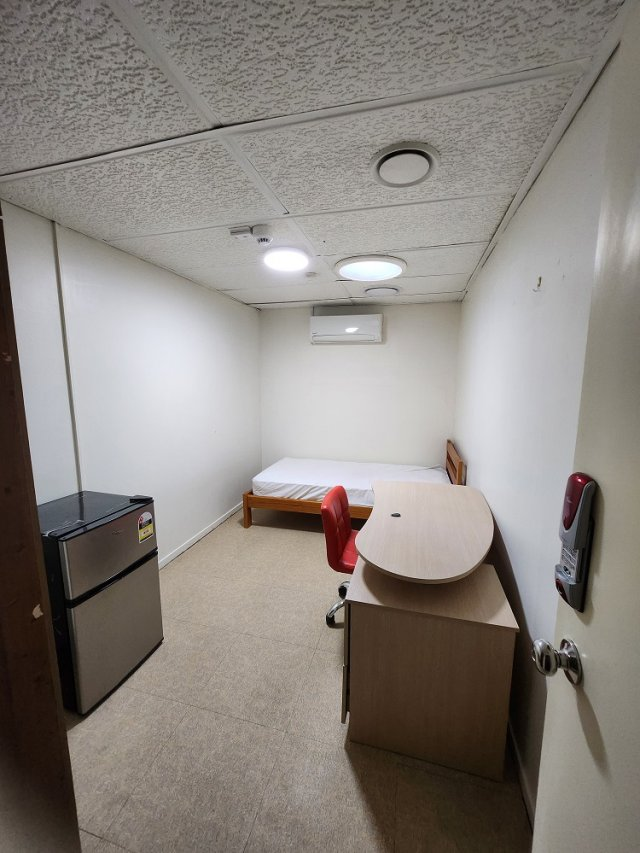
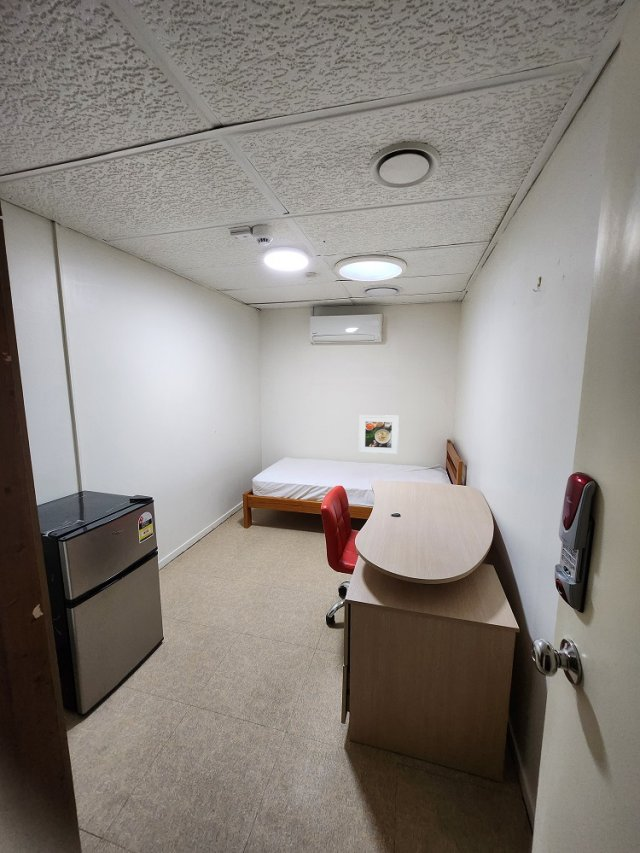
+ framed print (378, 434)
